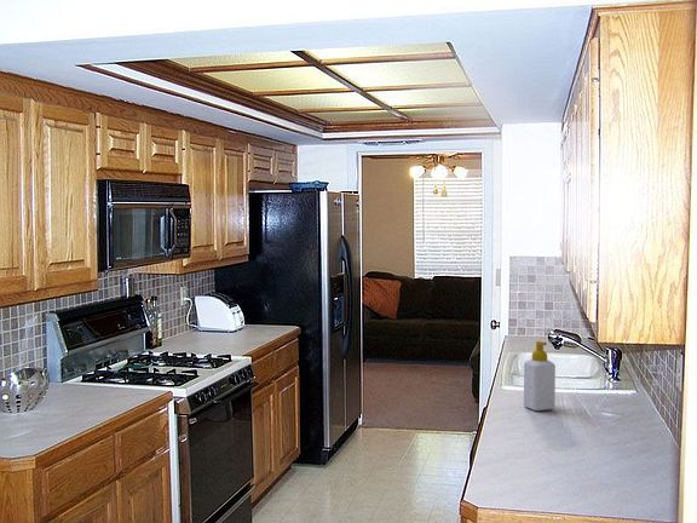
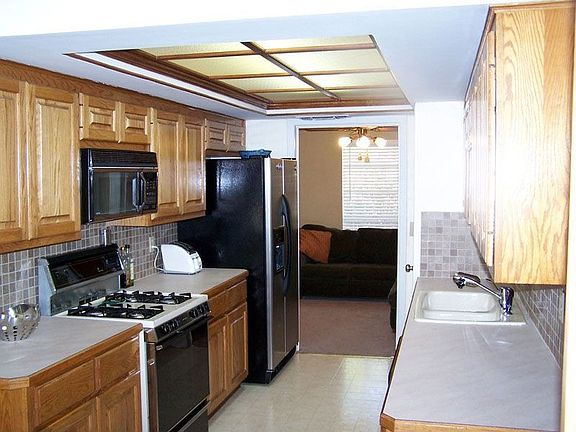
- soap bottle (538, 374)
